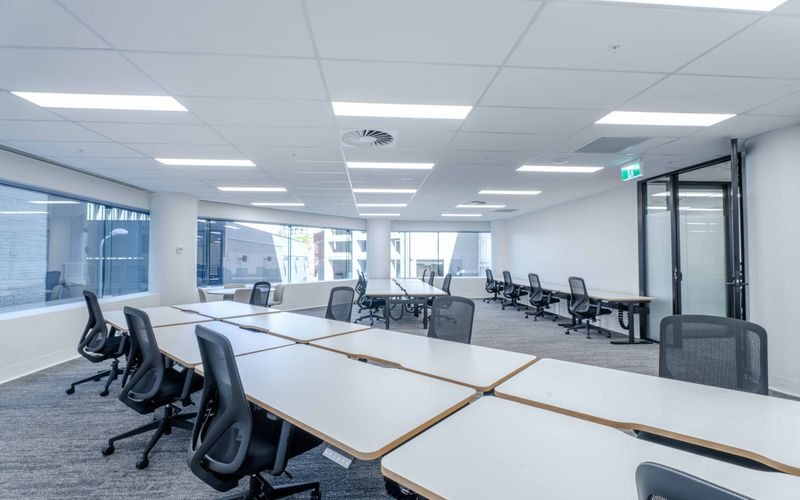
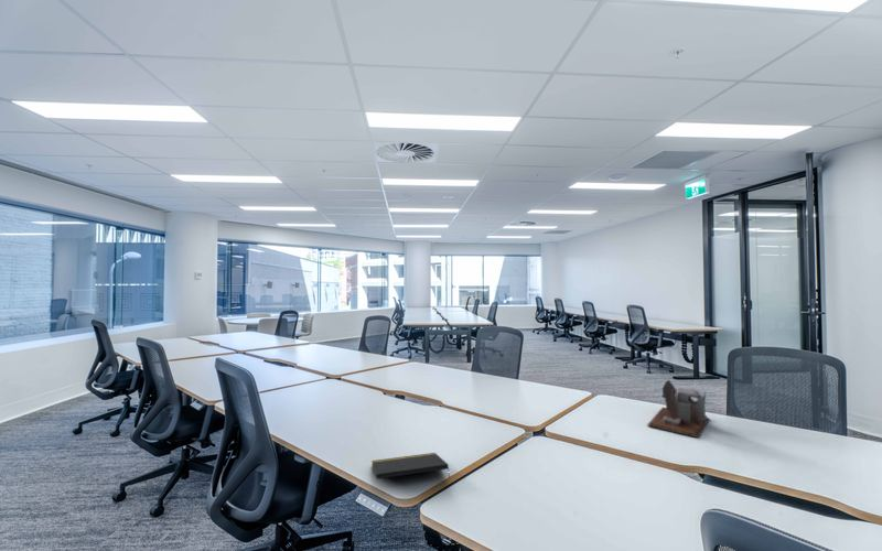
+ desk organizer (678, 400)
+ notepad (408, 464)
